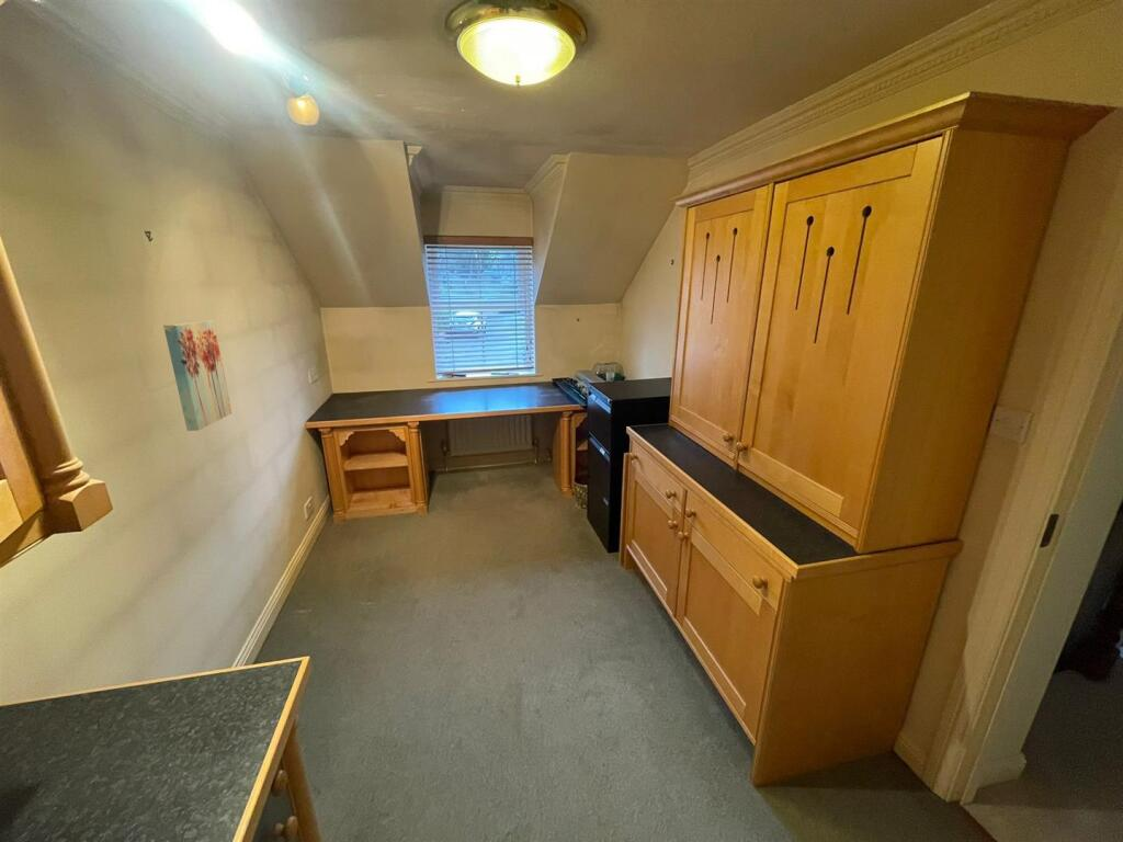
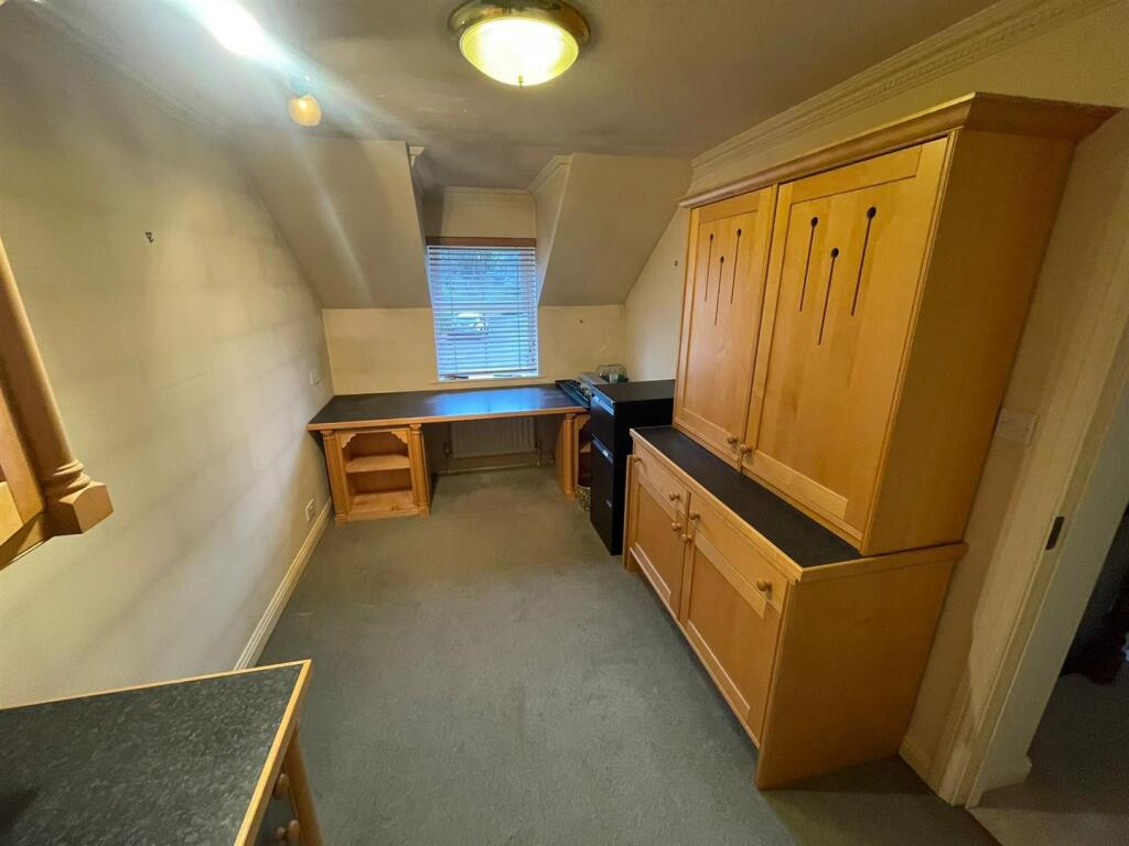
- wall art (201, 373)
